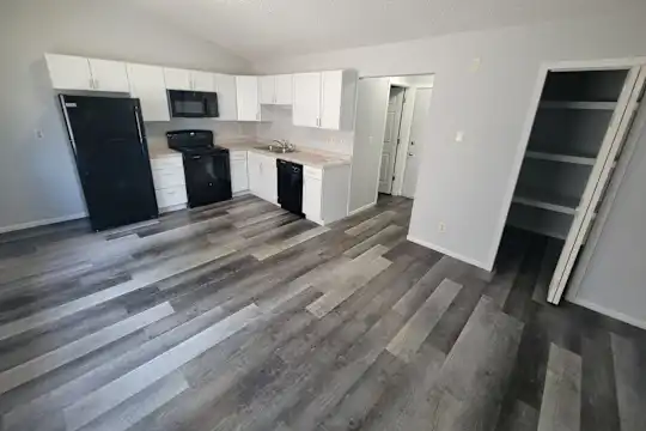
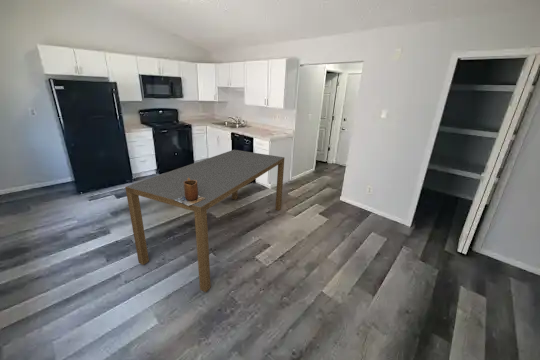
+ ceramic jug (189, 190)
+ dining table (222, 199)
